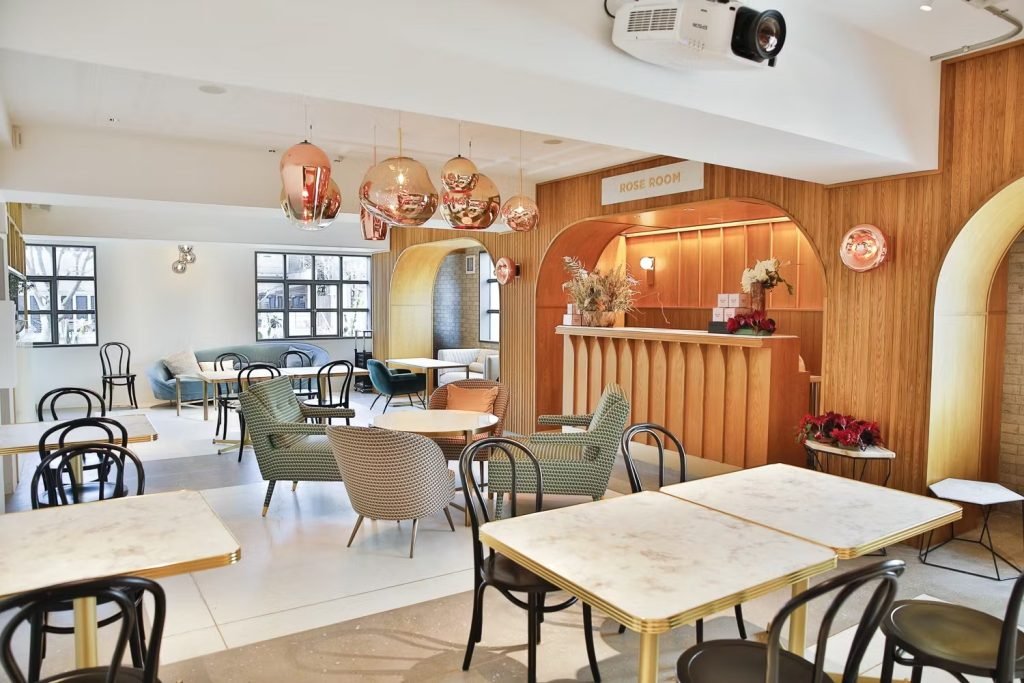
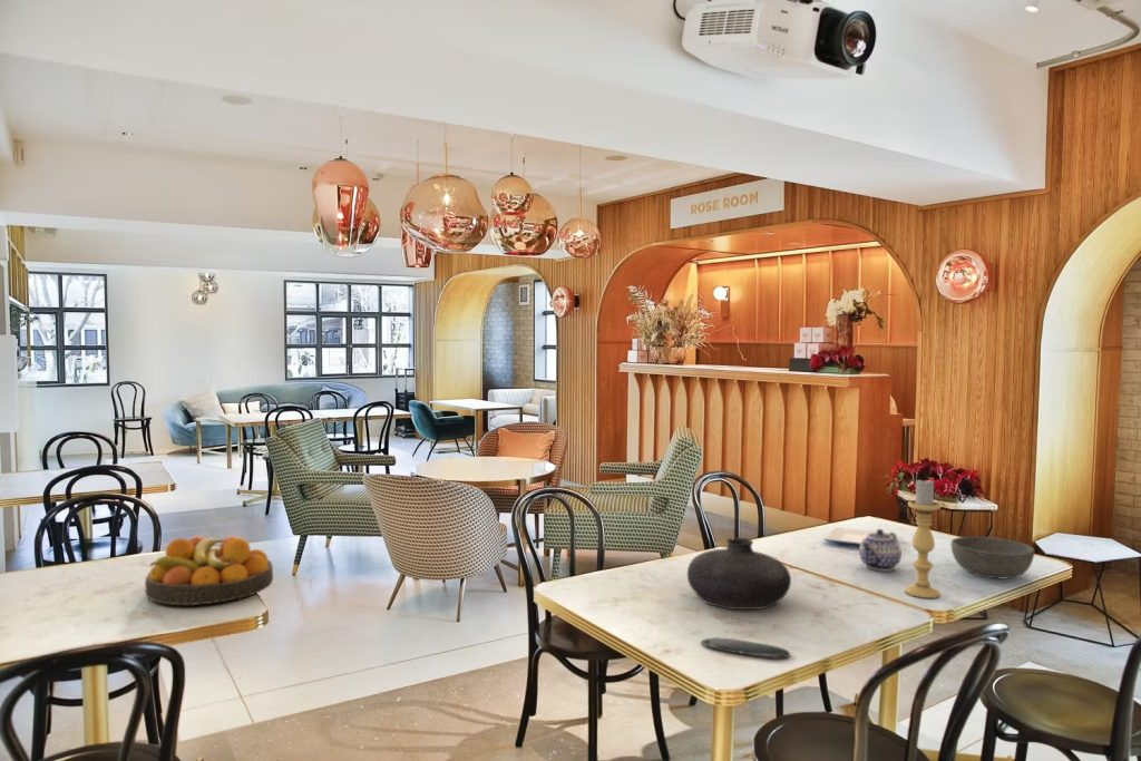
+ plate (859, 538)
+ teapot (879, 548)
+ oval tray (744, 647)
+ bowl (991, 558)
+ vase (738, 568)
+ candle holder (923, 535)
+ fruit bowl (211, 562)
